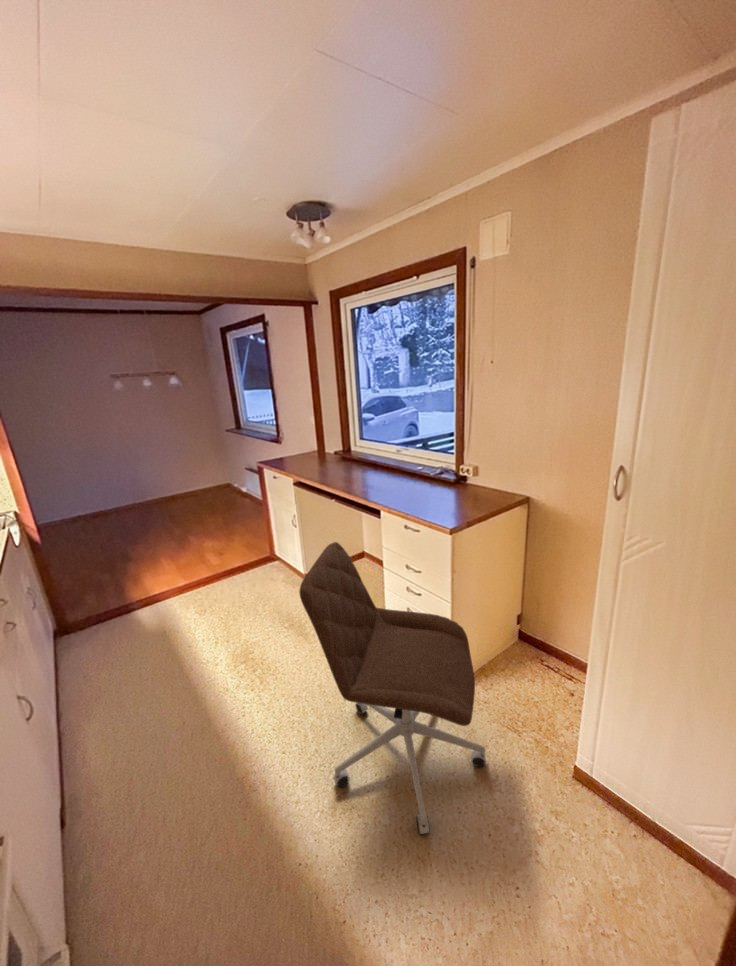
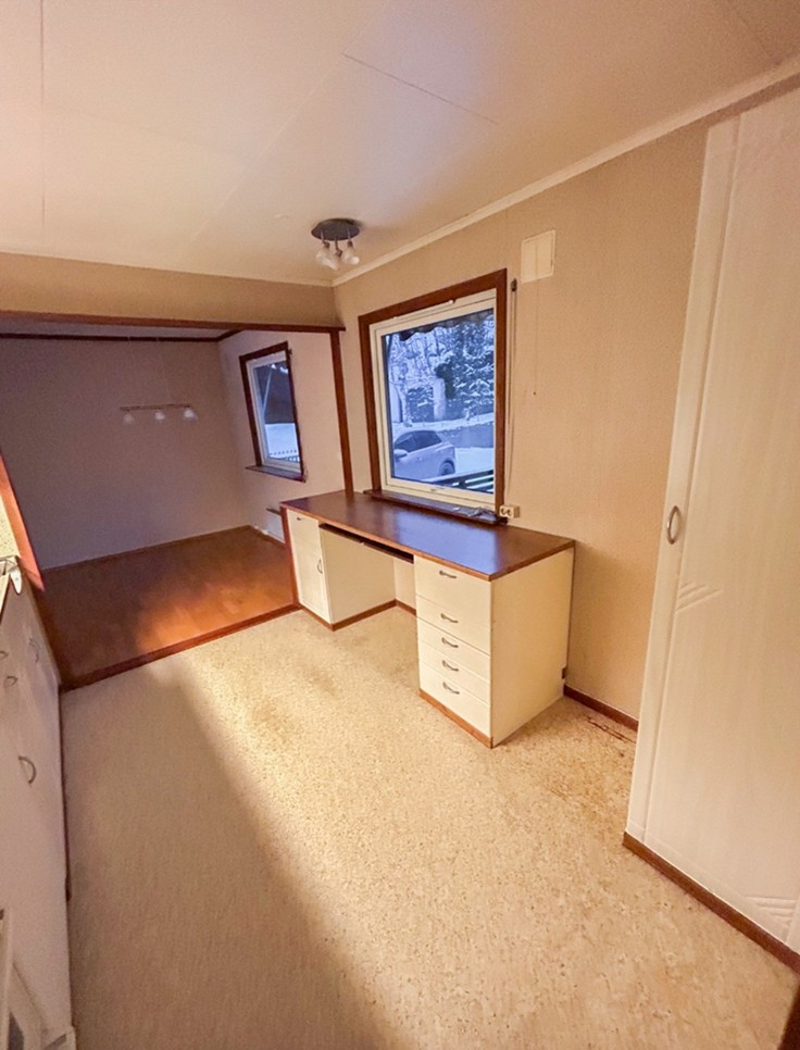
- office chair (399, 665)
